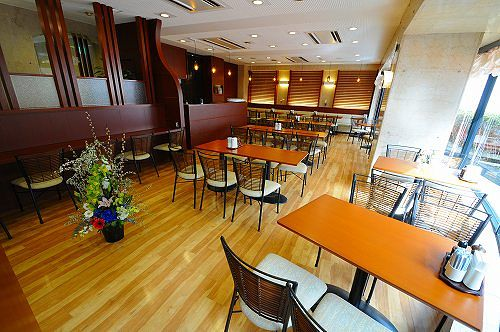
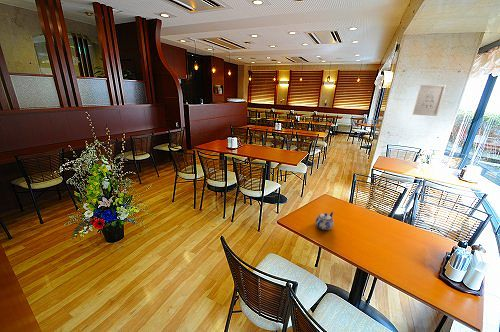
+ wall art (428, 100)
+ teapot (325, 219)
